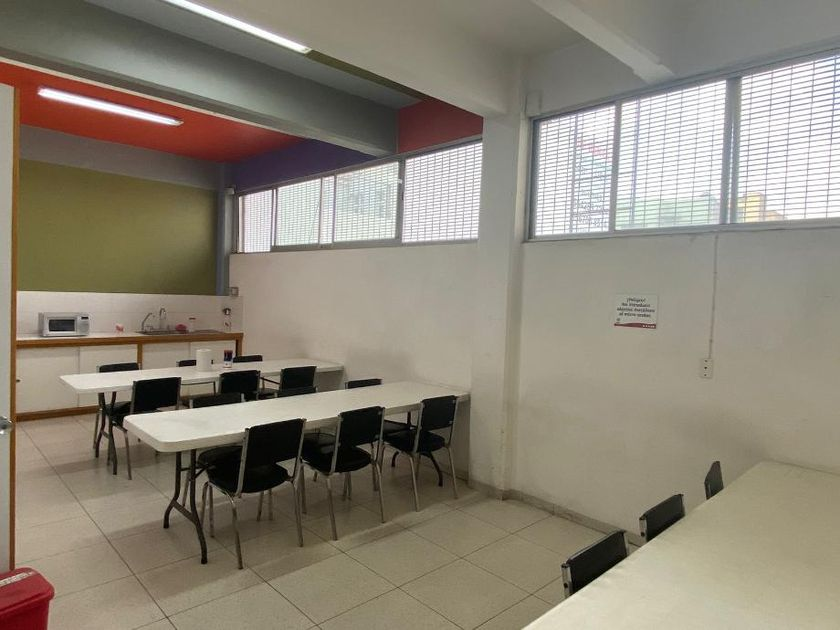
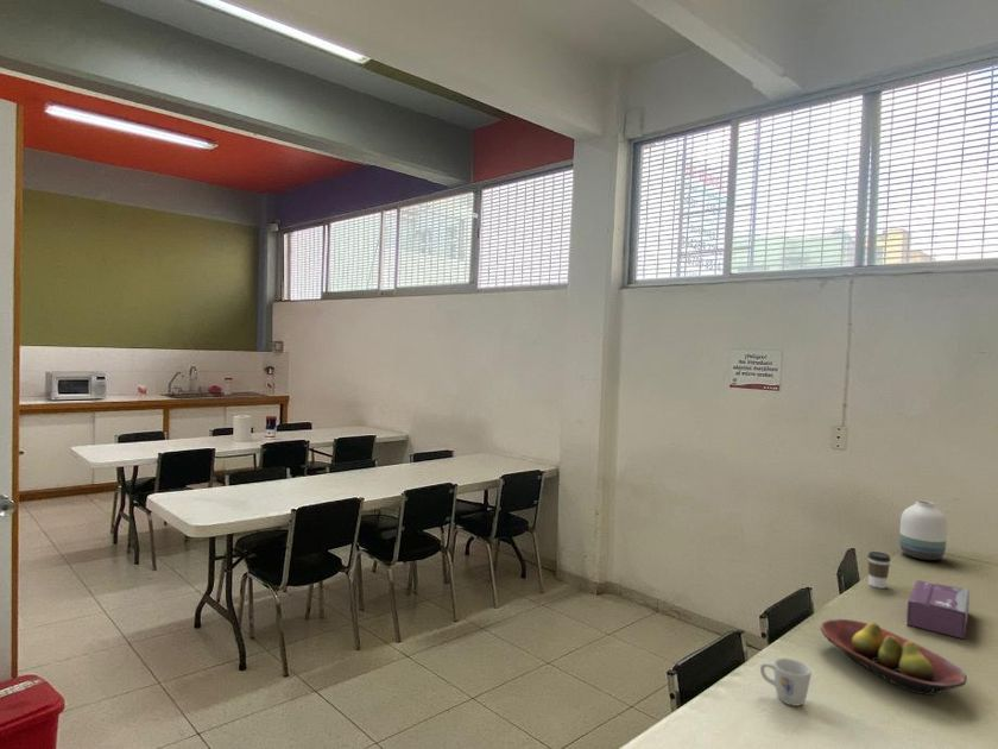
+ mug (784, 680)
+ vase (923, 529)
+ fruit bowl (888, 650)
+ coffee cup (878, 569)
+ tissue box (939, 606)
